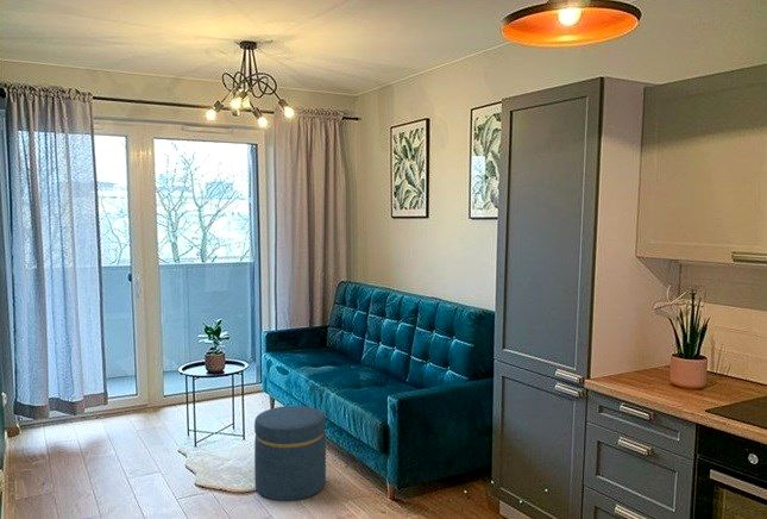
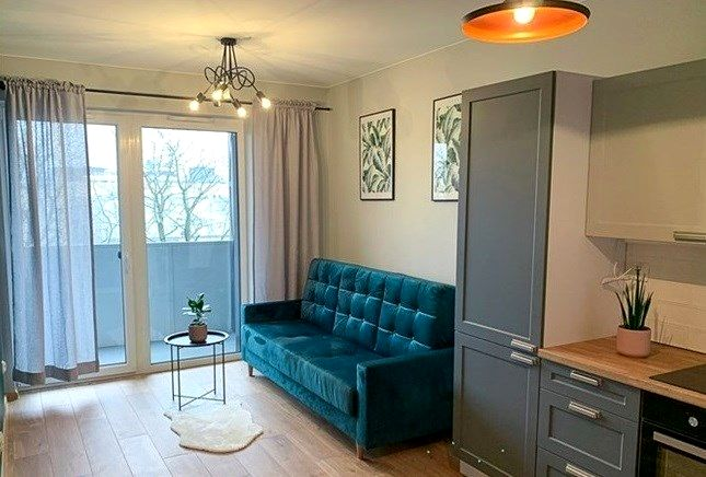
- ottoman (290, 449)
